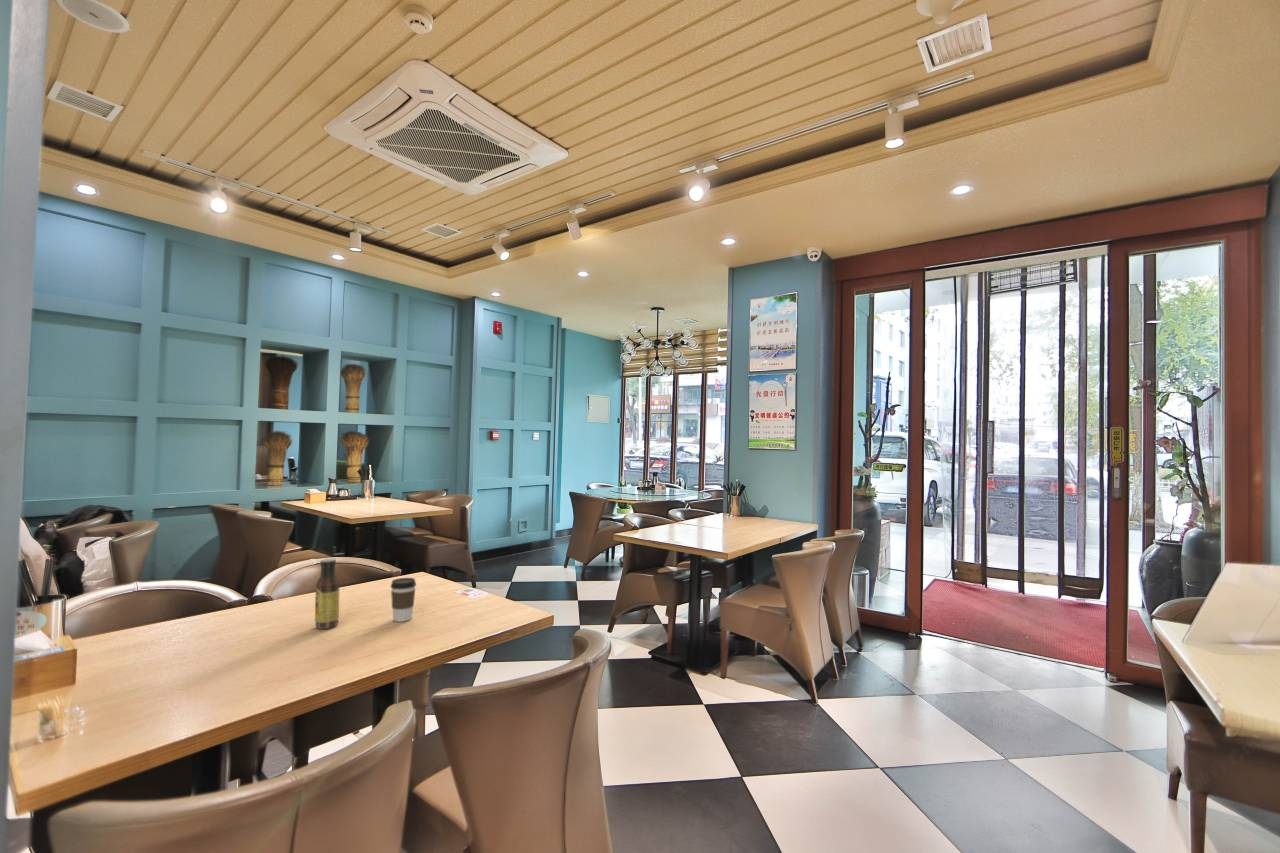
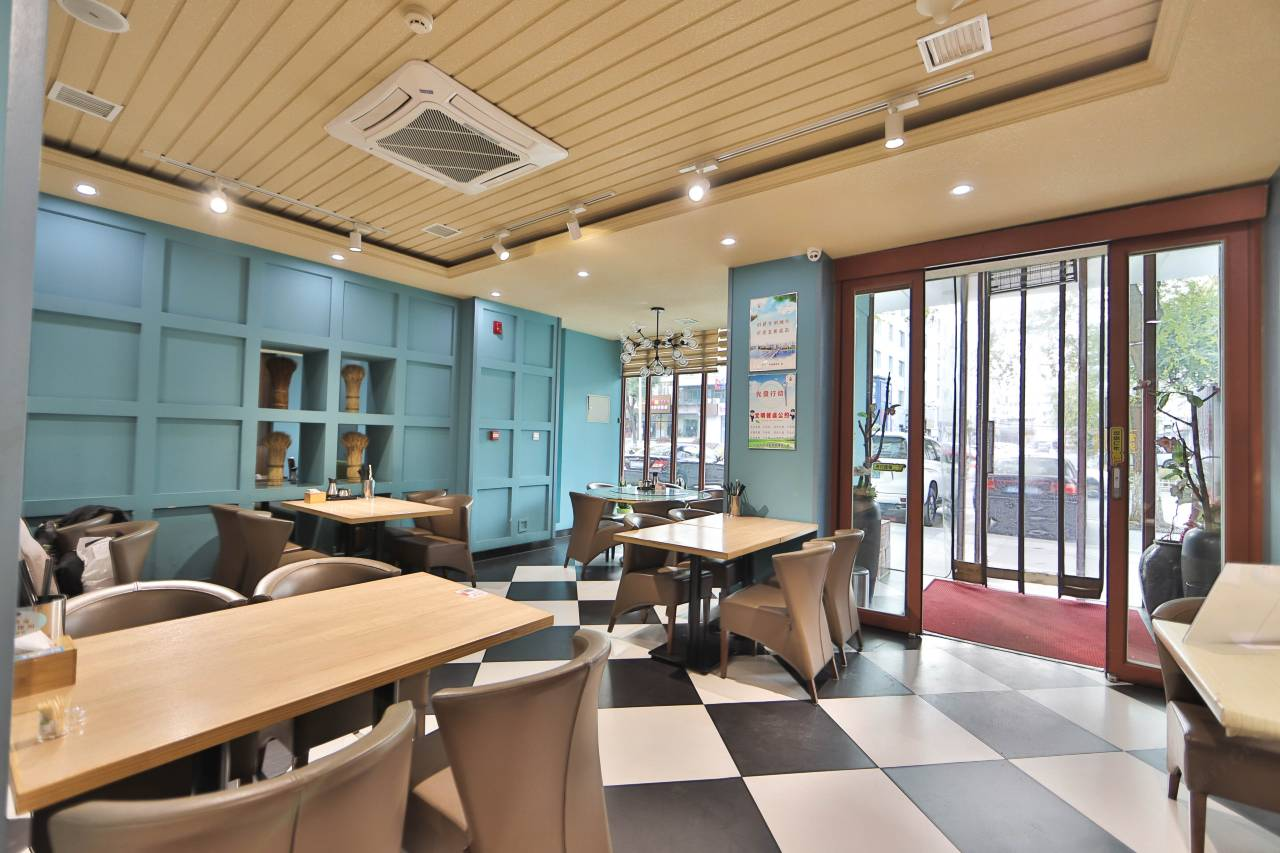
- coffee cup (403, 599)
- sauce bottle (327, 592)
